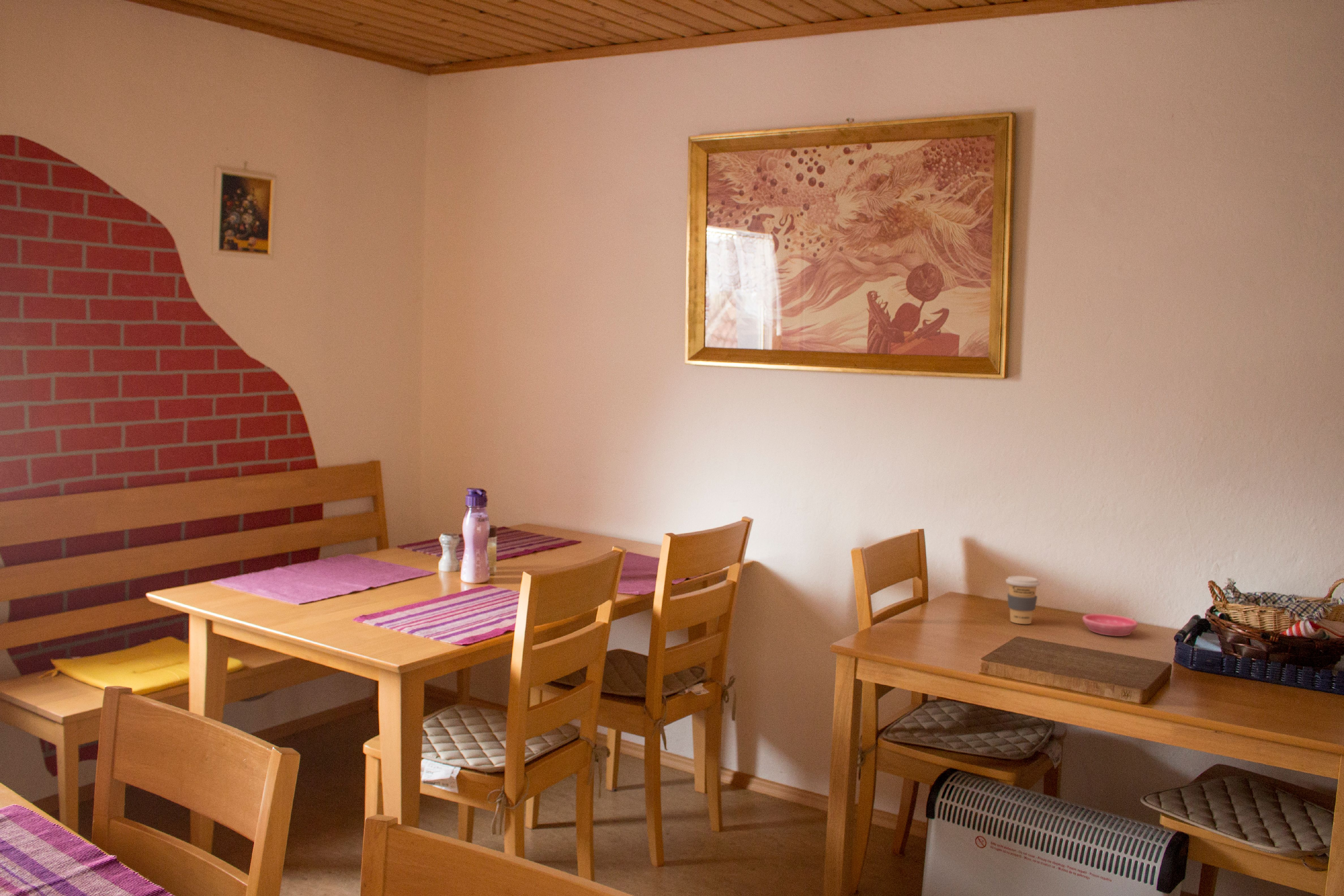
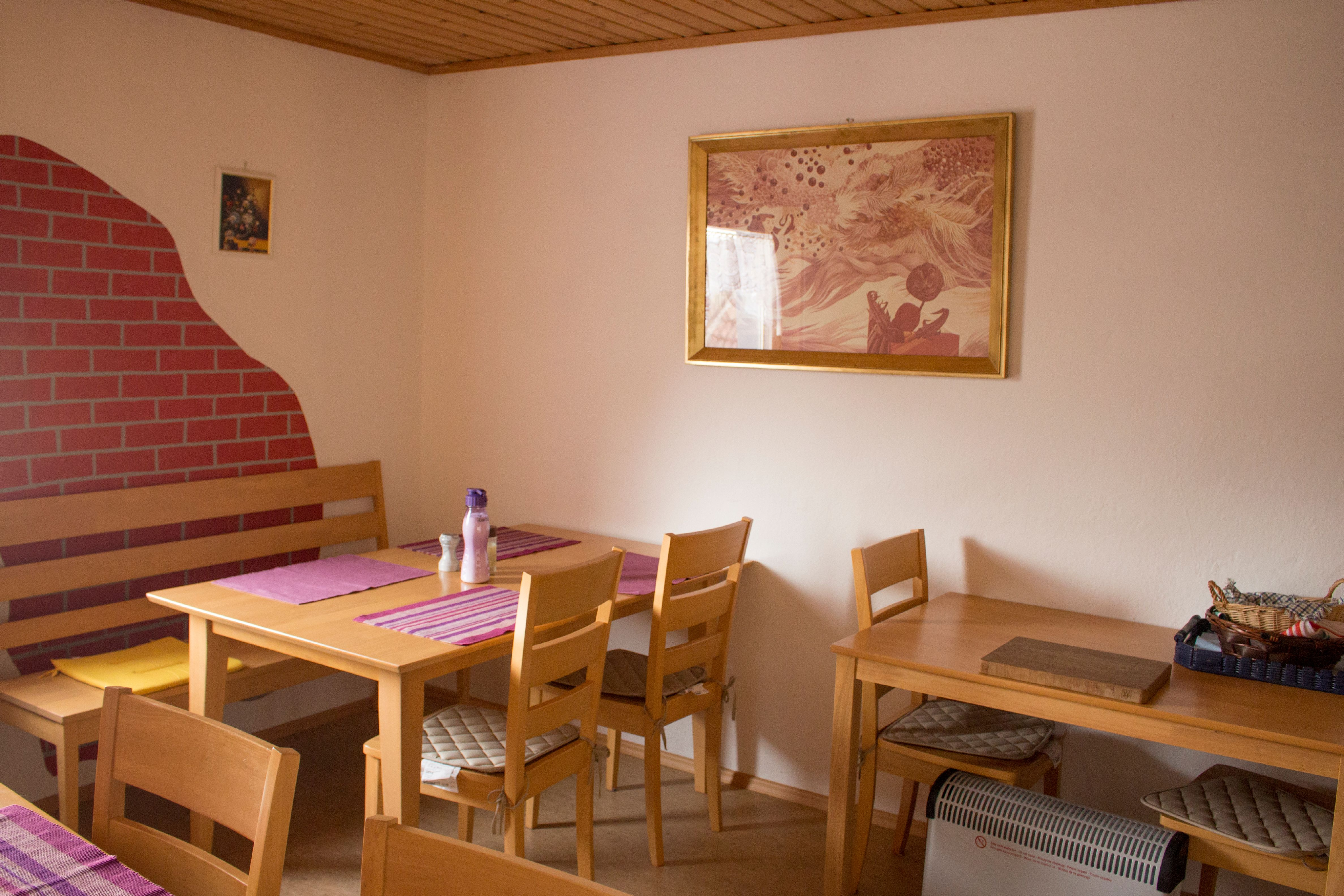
- saucer (1109, 625)
- coffee cup (1022, 600)
